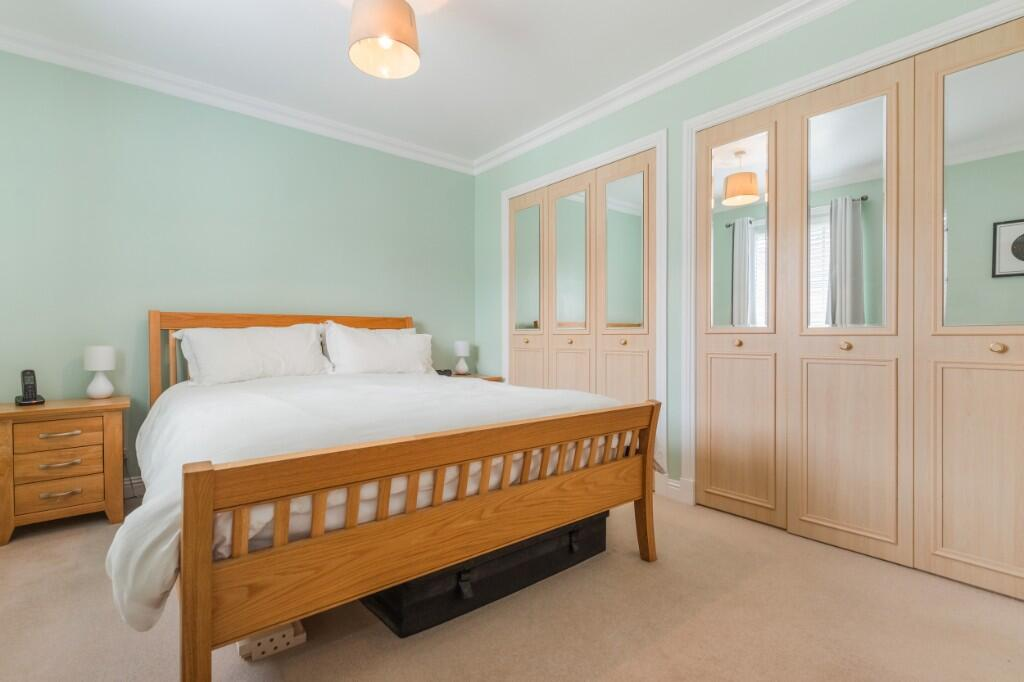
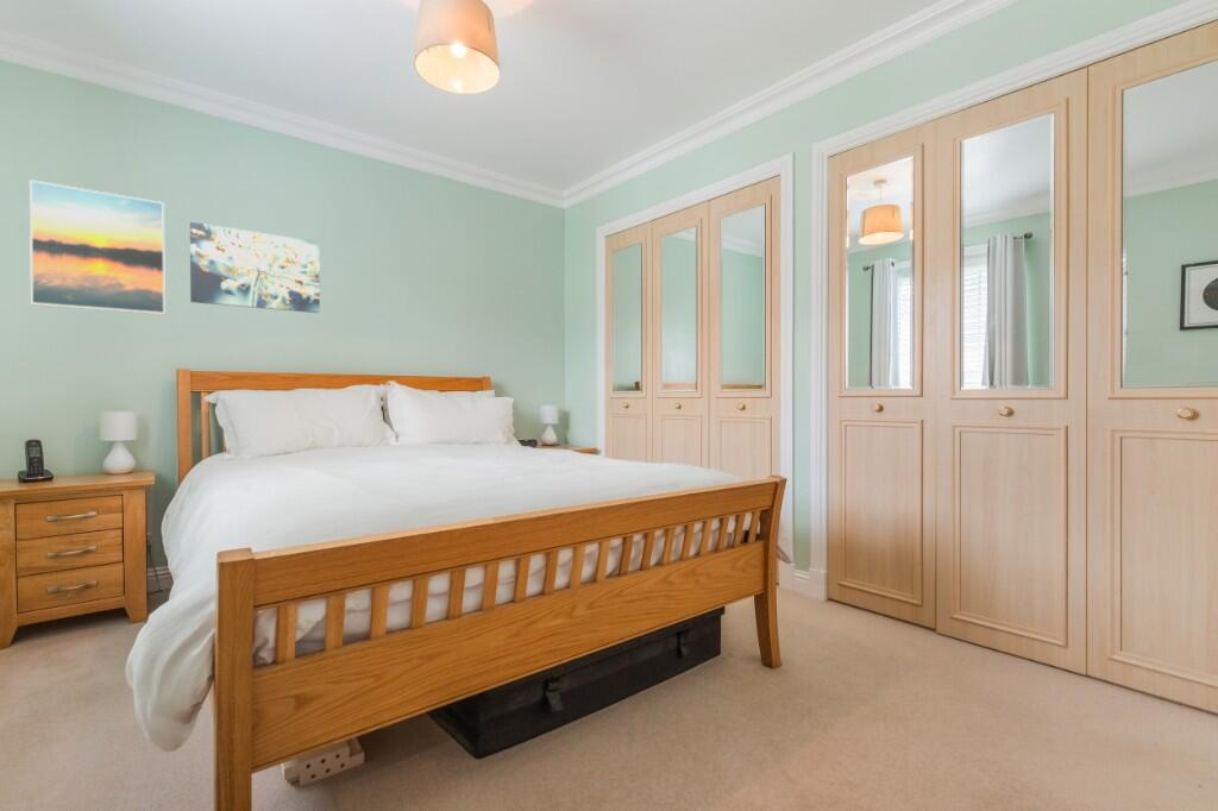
+ wall art (258, 270)
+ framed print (101, 251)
